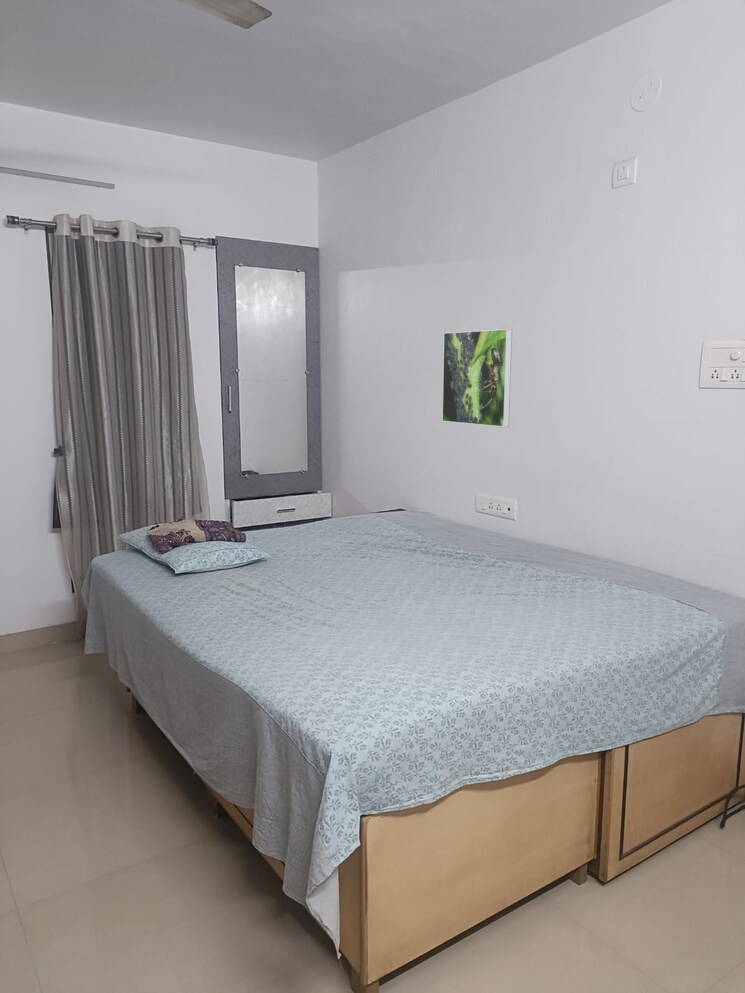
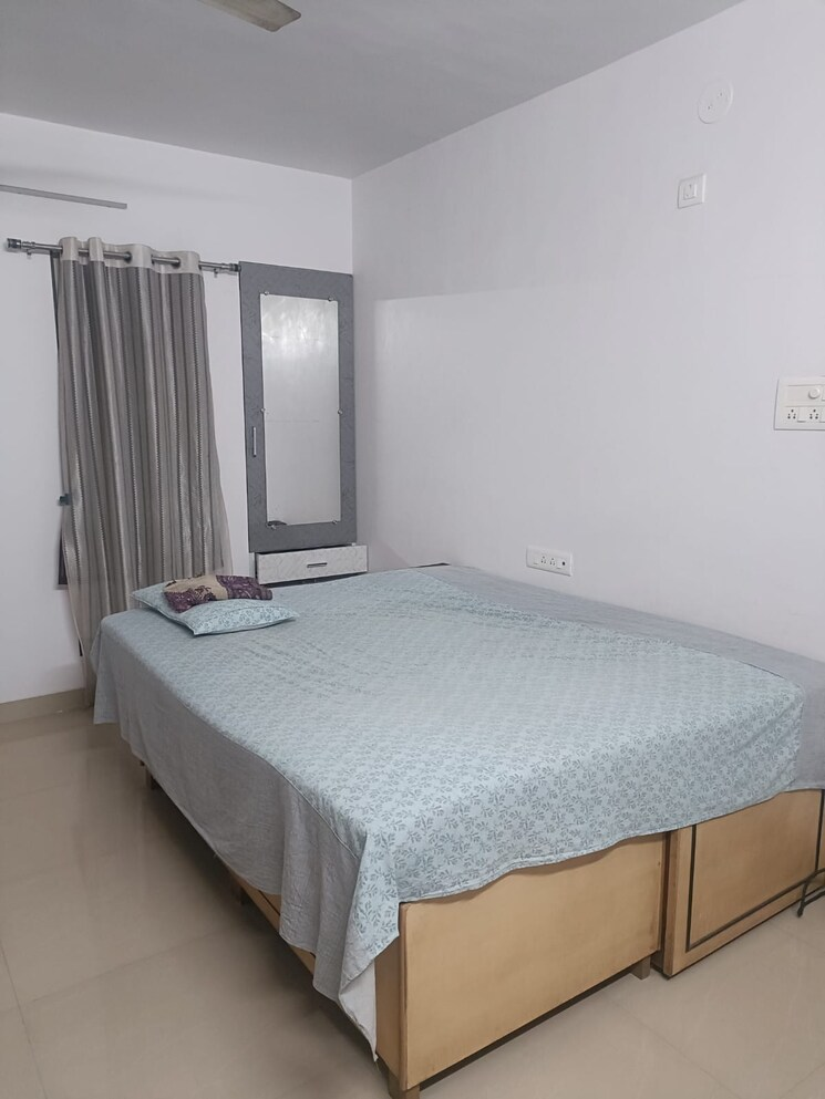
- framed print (475, 378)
